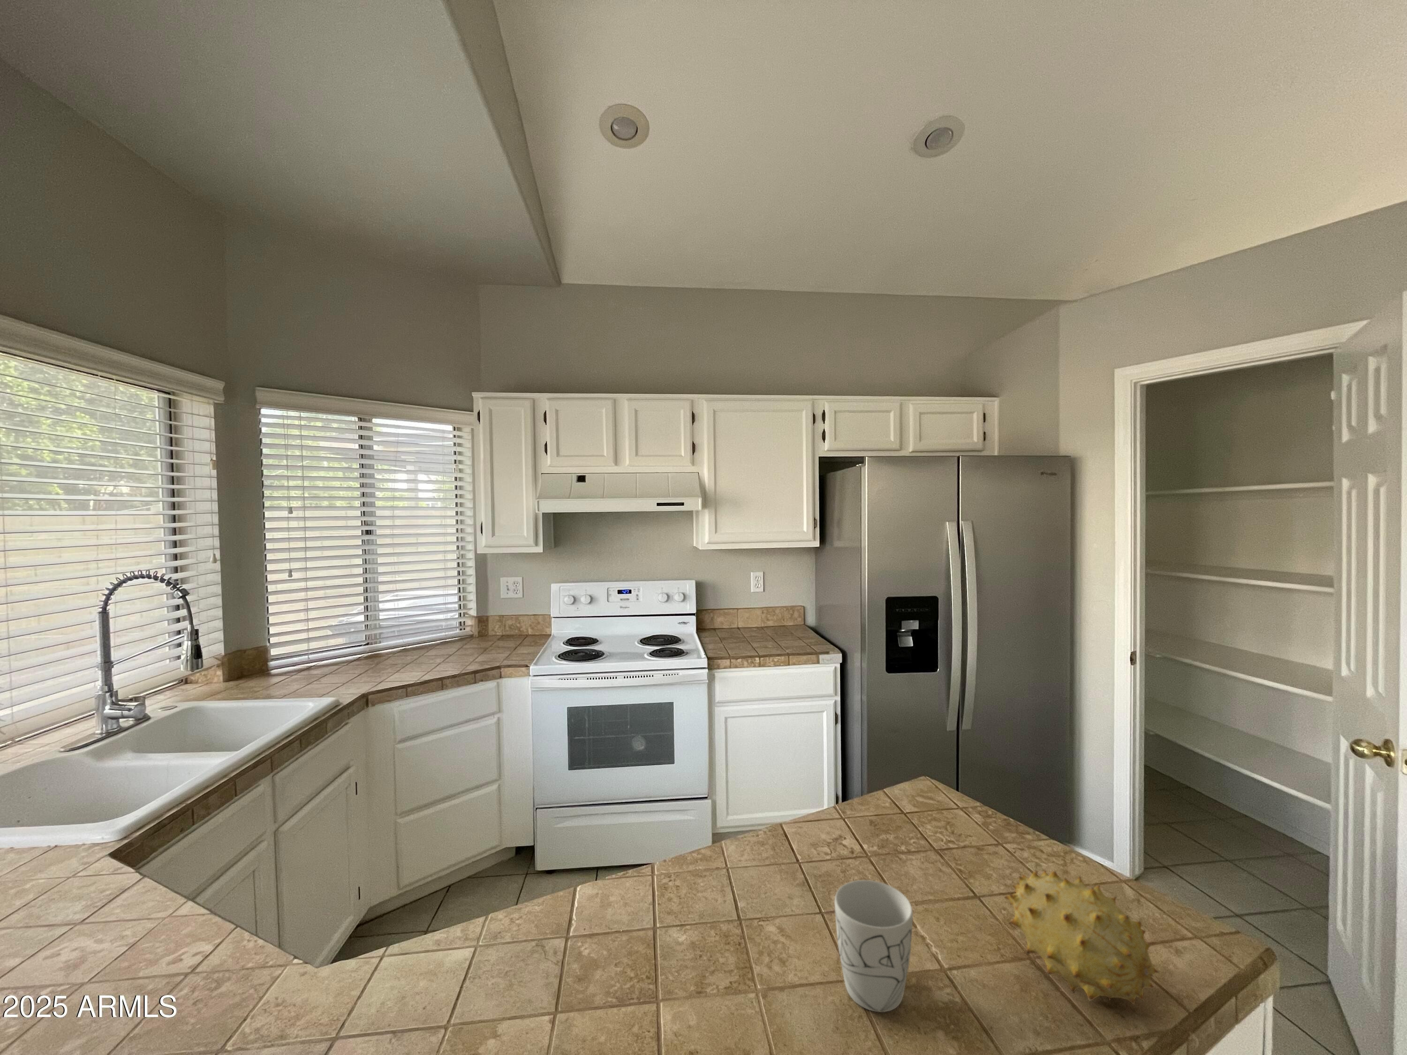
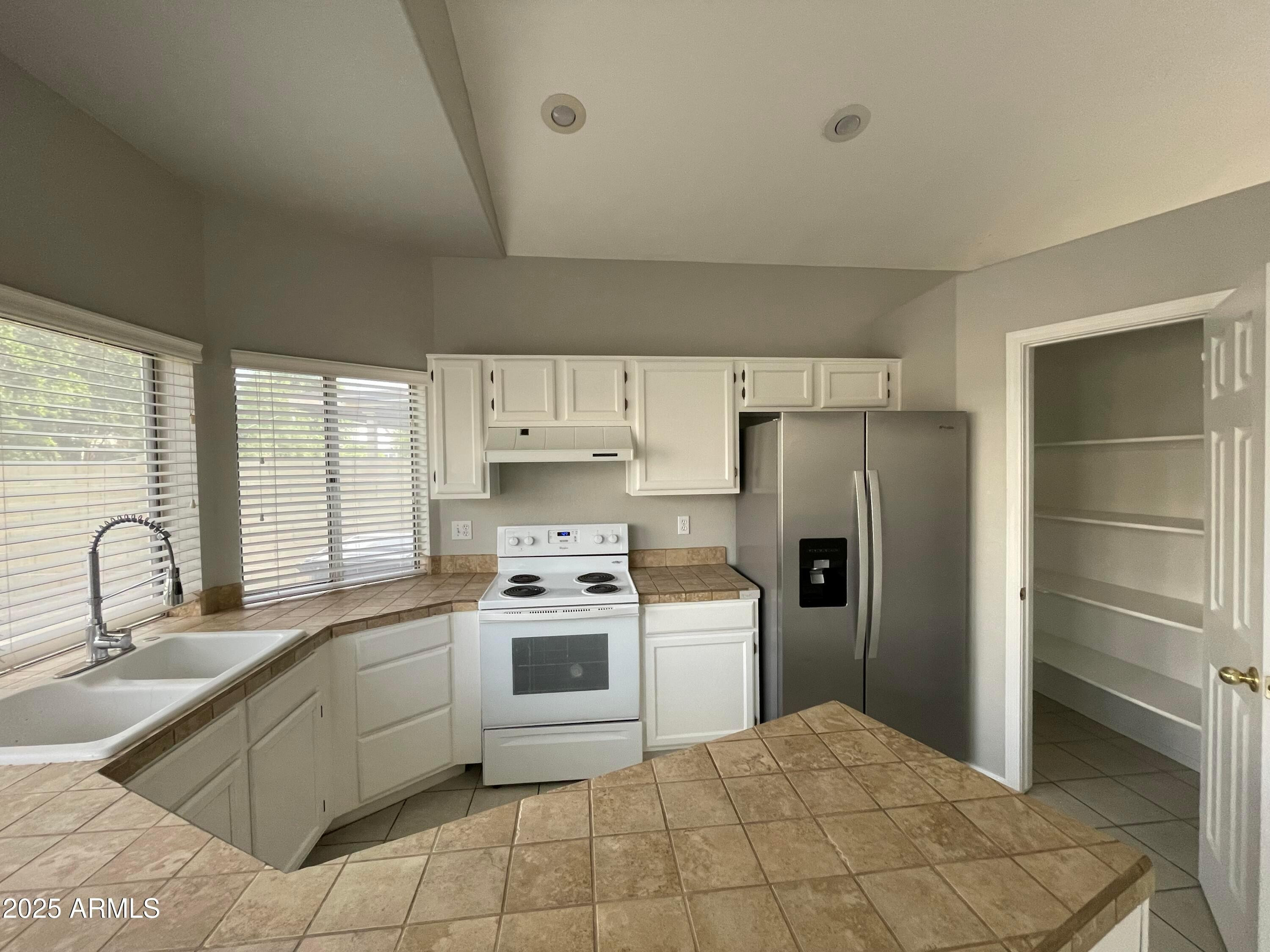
- fruit (1074, 928)
- mug (871, 936)
